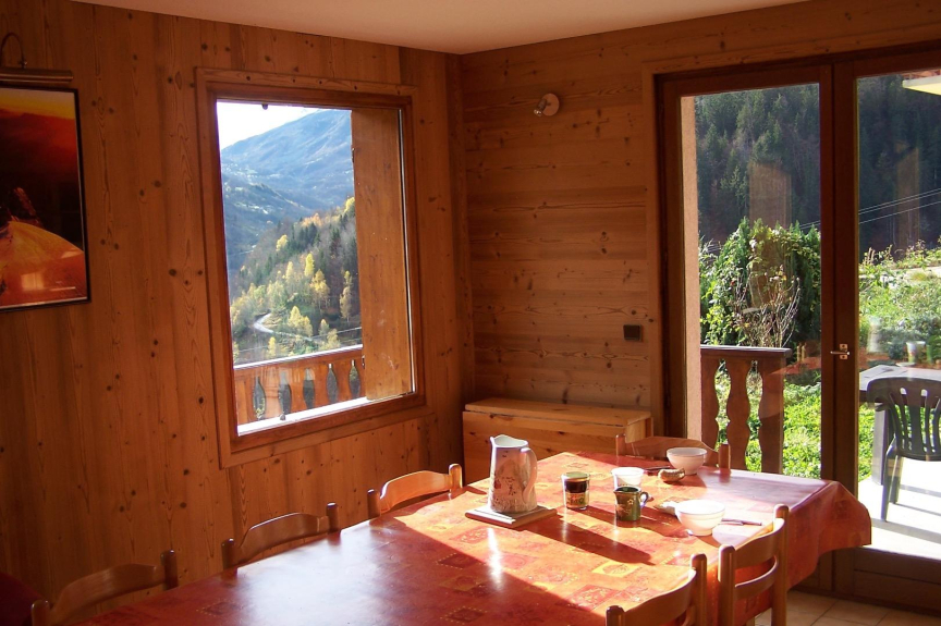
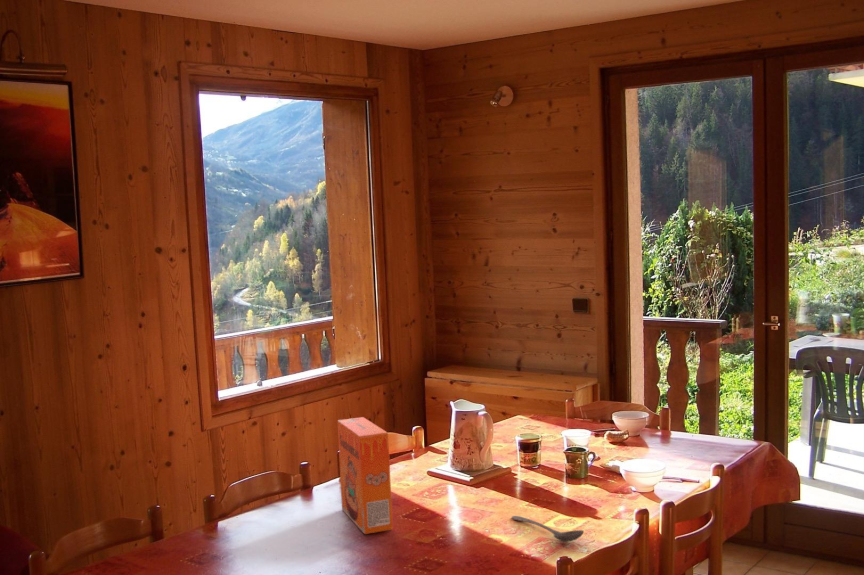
+ cereal box (364, 472)
+ stirrer (545, 526)
